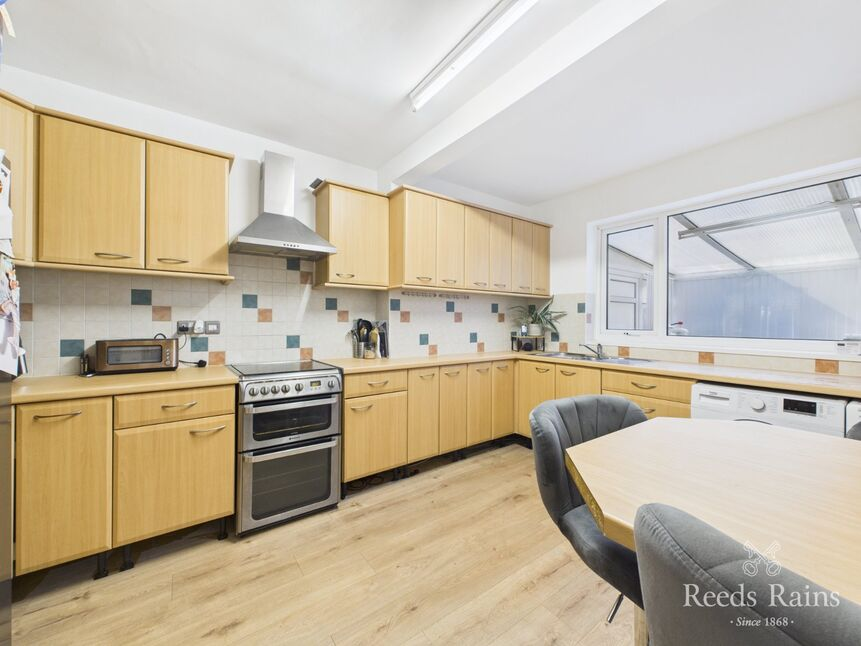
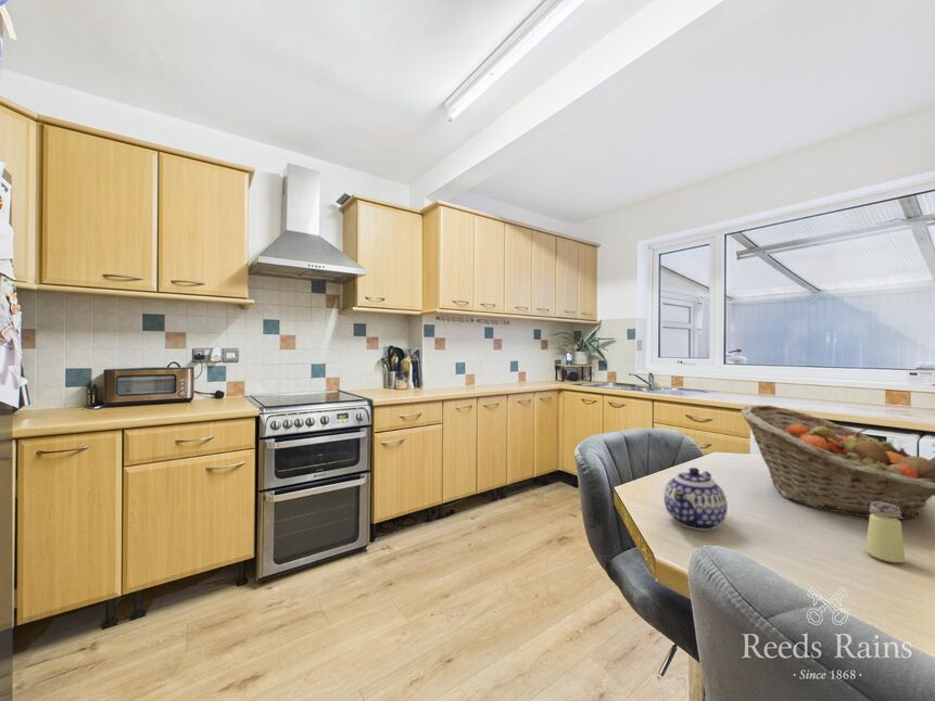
+ teapot (694, 495)
+ saltshaker (884, 531)
+ fruit basket (831, 453)
